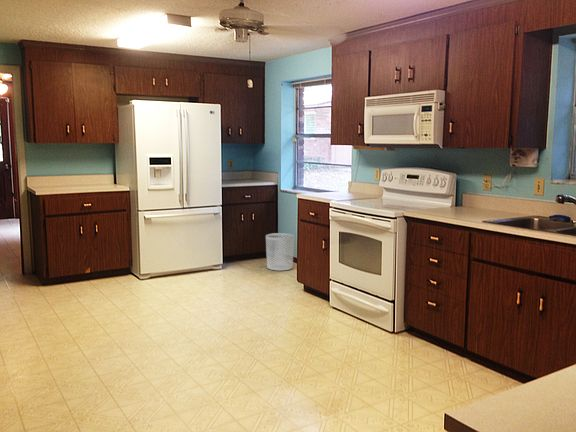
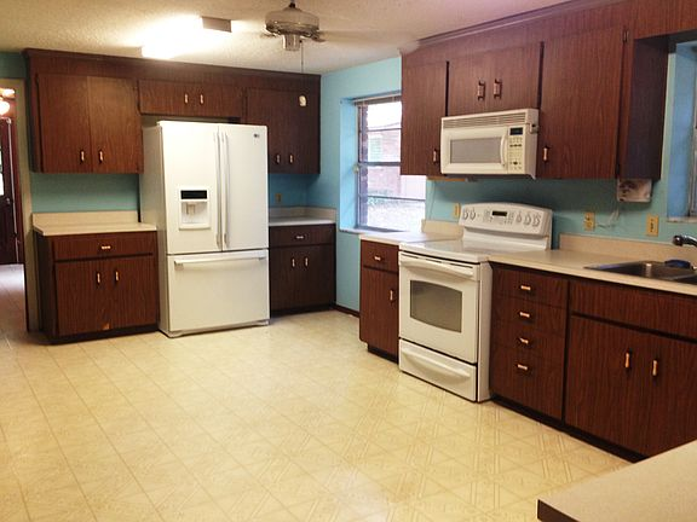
- waste bin (279, 251)
